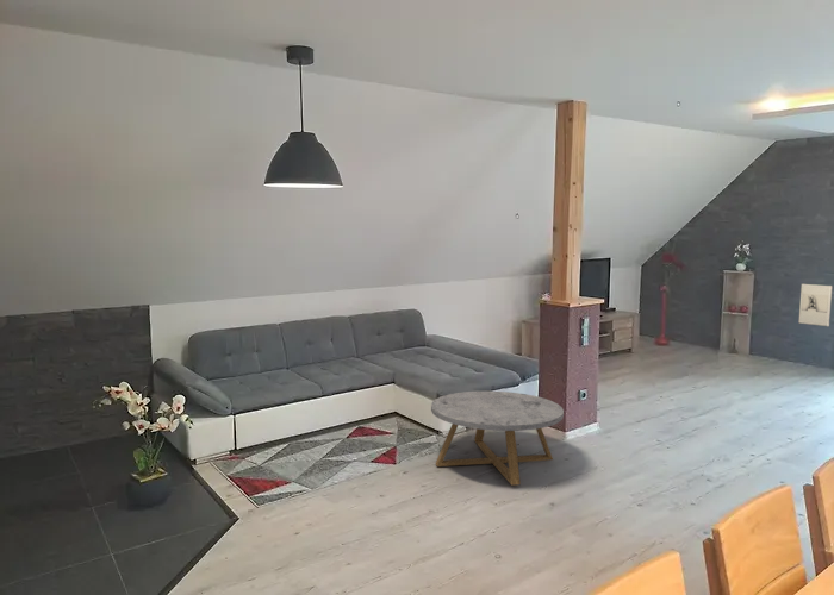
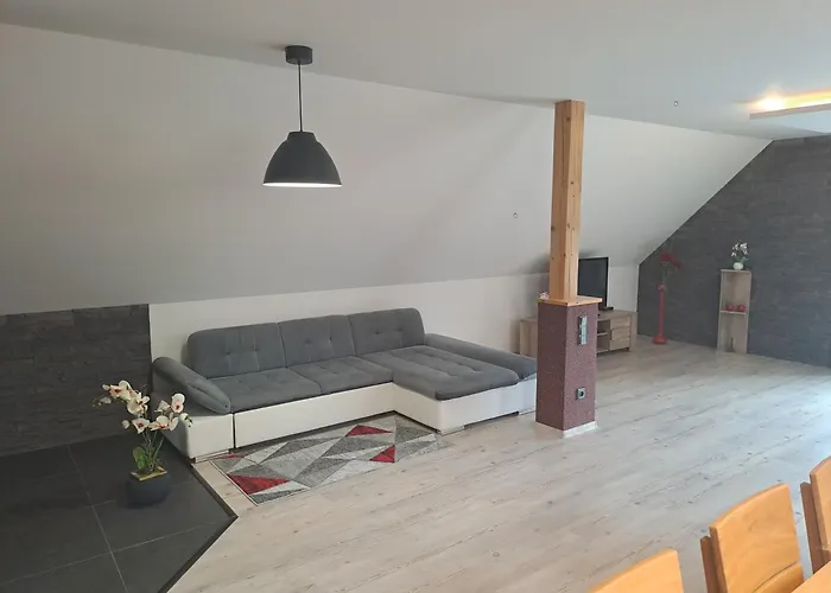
- wall sculpture (815, 305)
- coffee table (496, 430)
